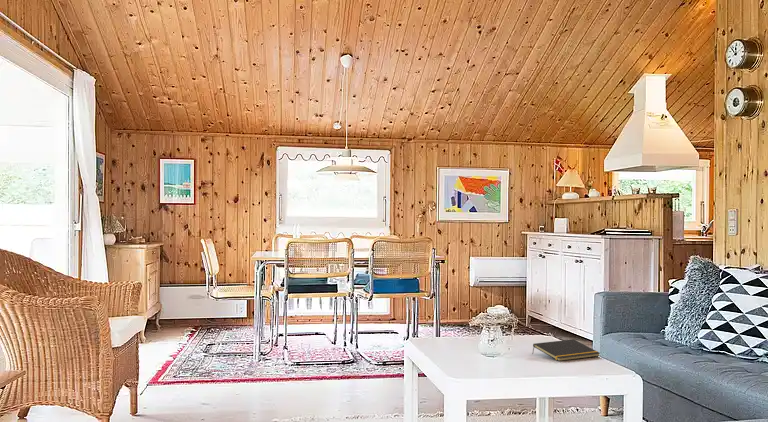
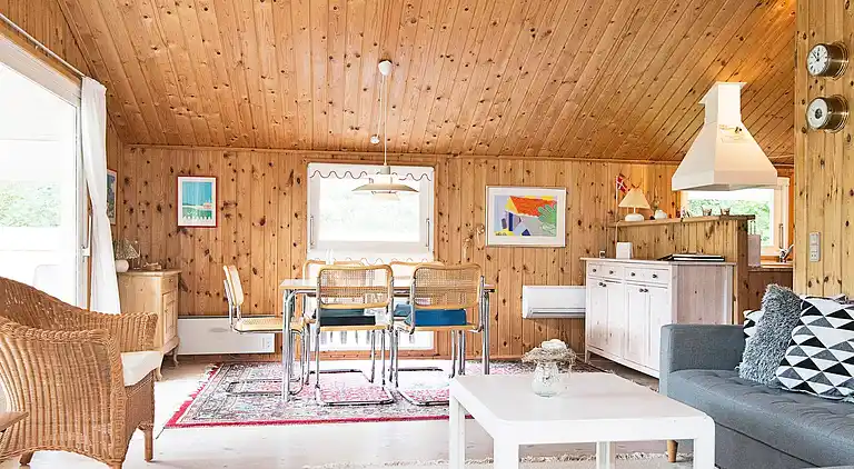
- notepad (566, 349)
